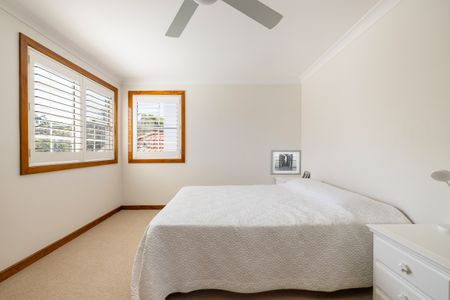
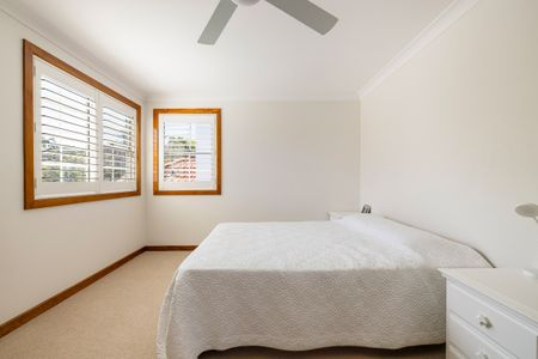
- wall art (285, 162)
